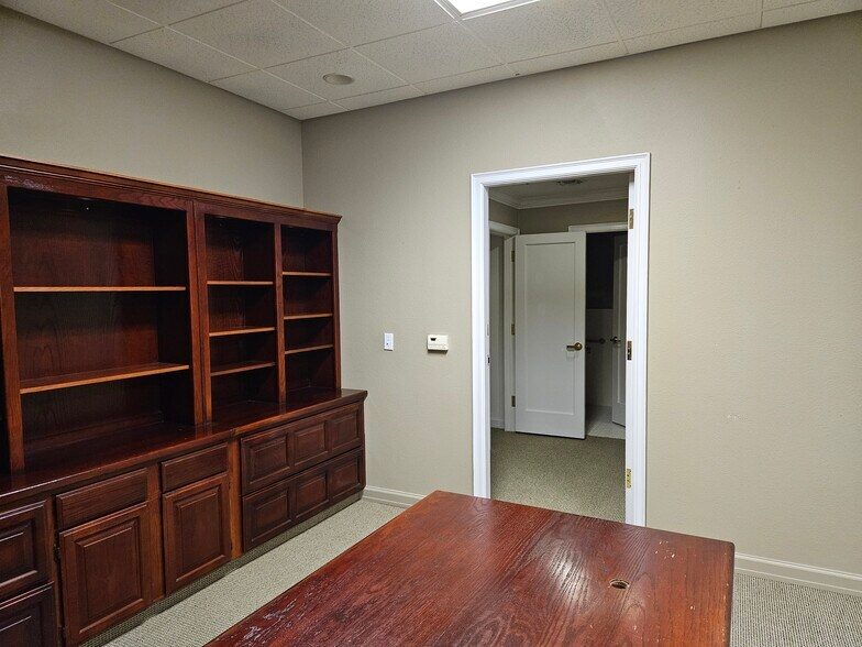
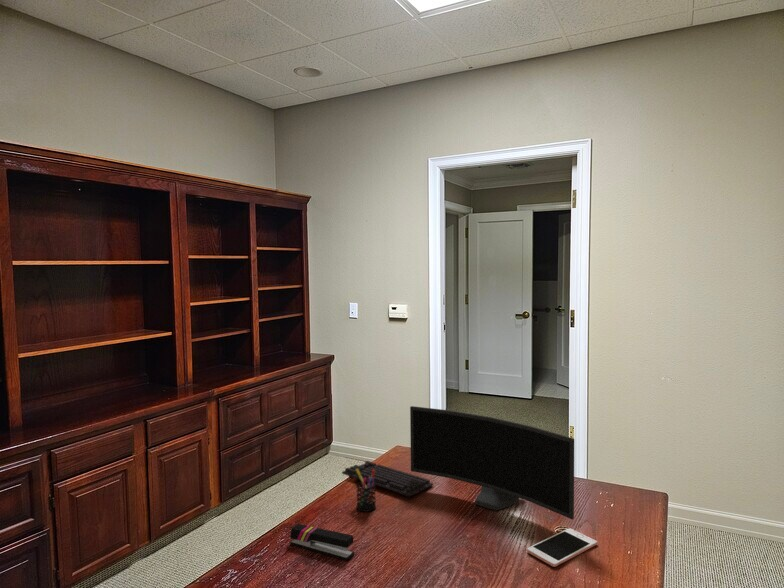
+ stapler (321, 539)
+ keyboard (386, 477)
+ monitor (494, 458)
+ cell phone (562, 546)
+ pen holder (368, 487)
